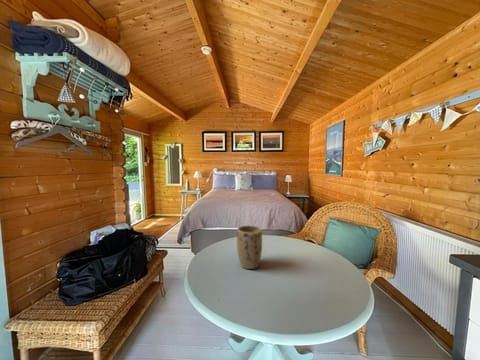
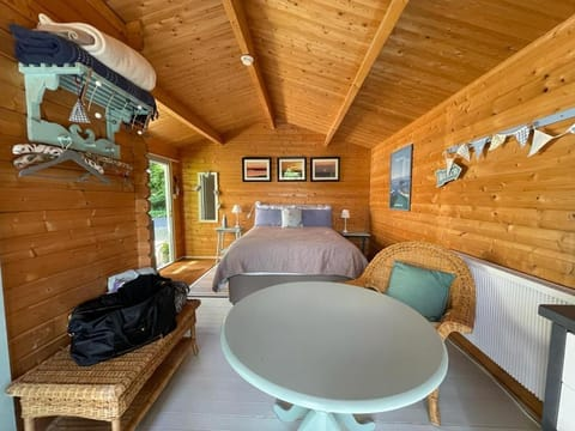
- plant pot (249, 247)
